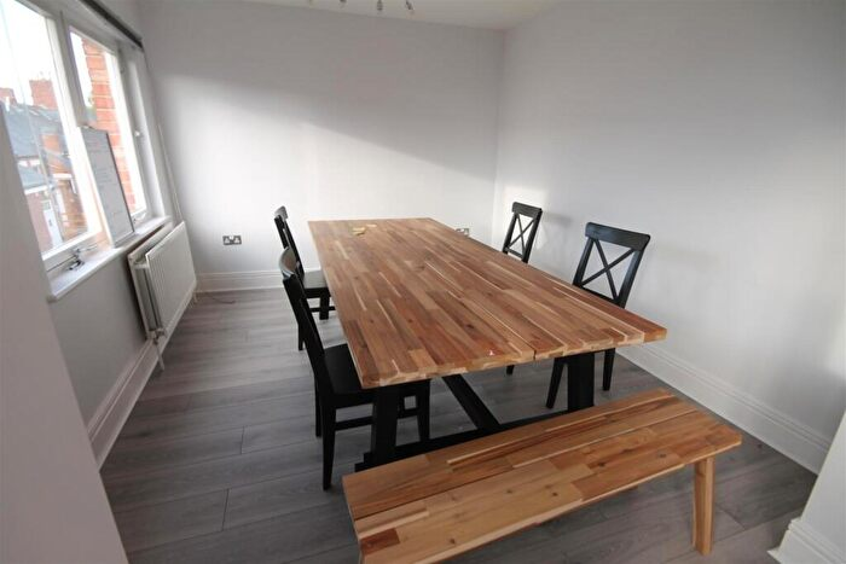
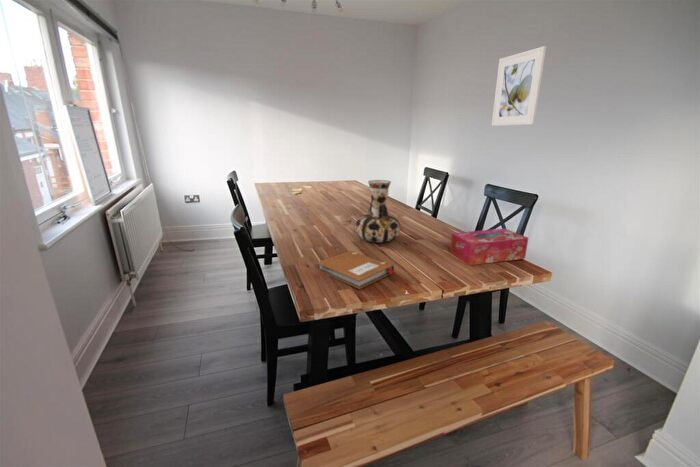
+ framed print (516, 90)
+ notebook (356, 267)
+ tissue box (487, 245)
+ vase (378, 211)
